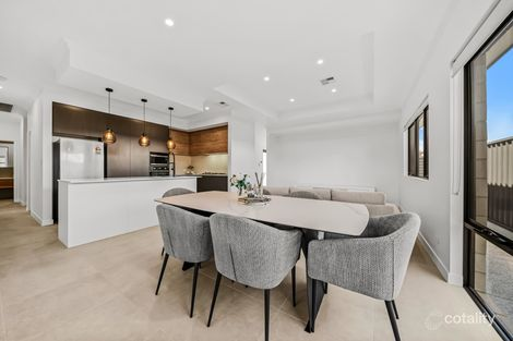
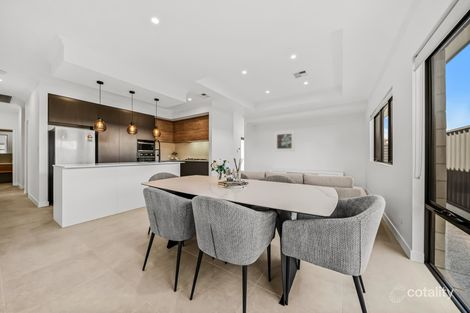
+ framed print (284, 141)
